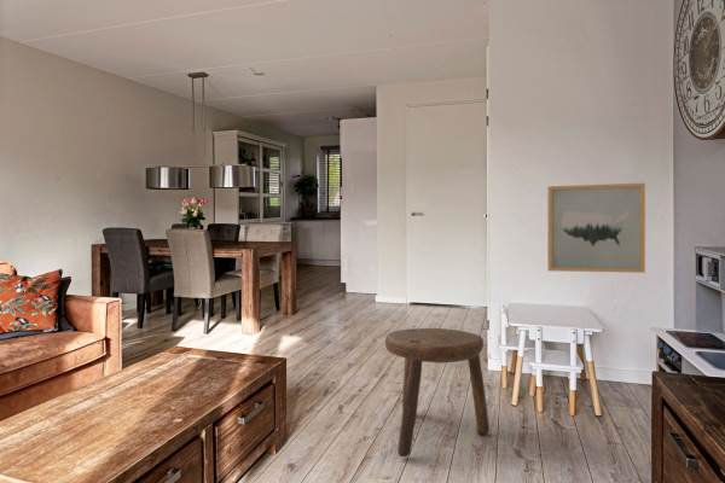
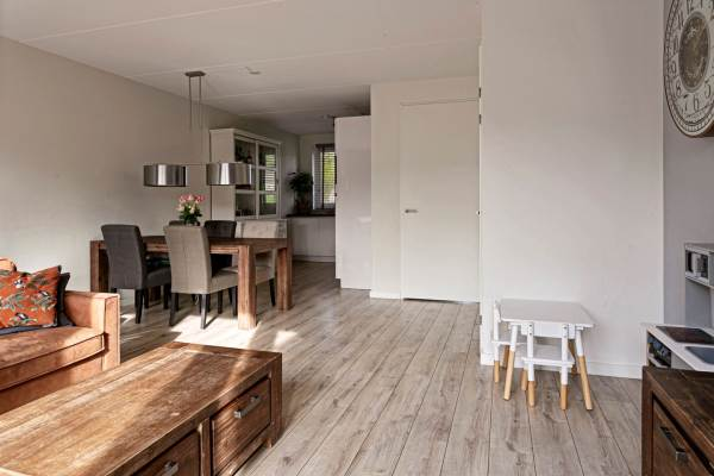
- stool (419, 384)
- wall art (594, 228)
